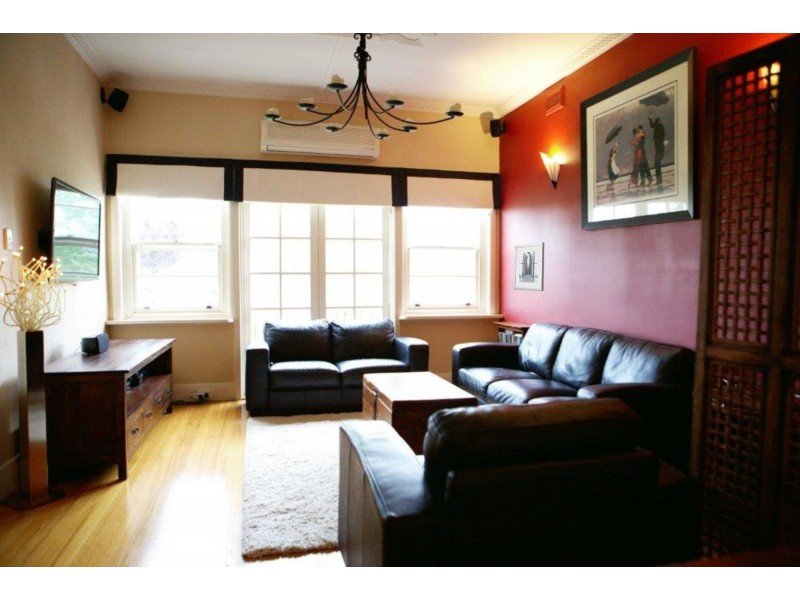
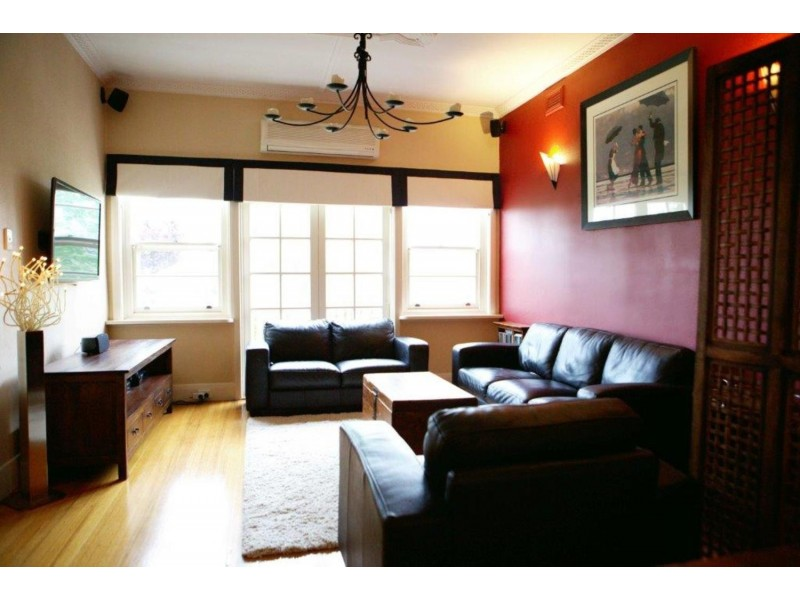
- wall art (528, 267)
